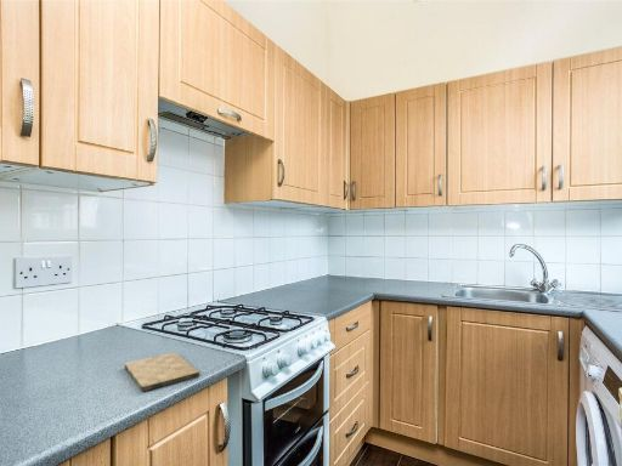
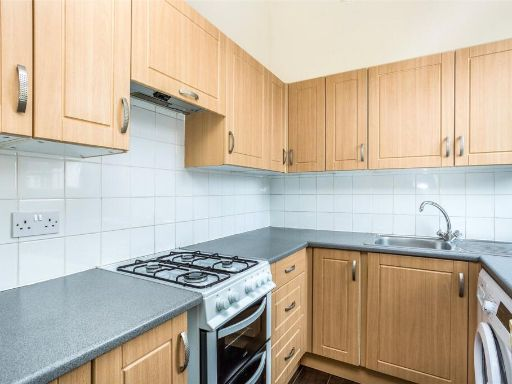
- cutting board (160, 369)
